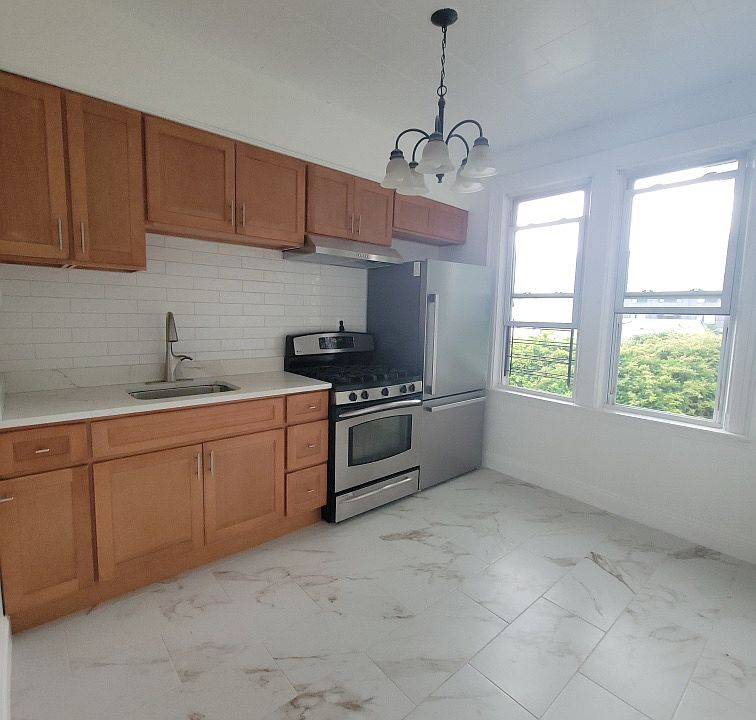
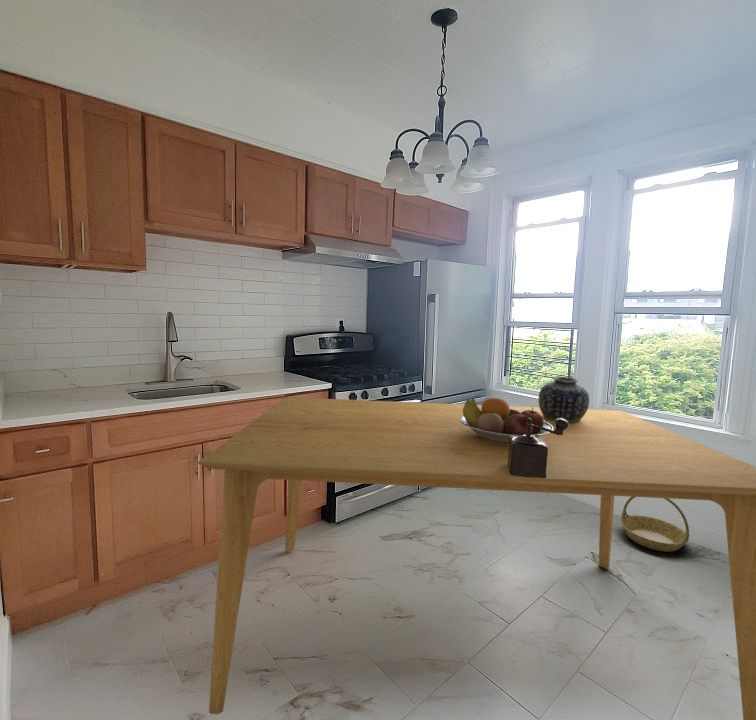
+ pepper mill (536, 442)
+ basket (654, 518)
+ vase (563, 398)
+ dining table (465, 488)
+ fruit bowl (505, 418)
